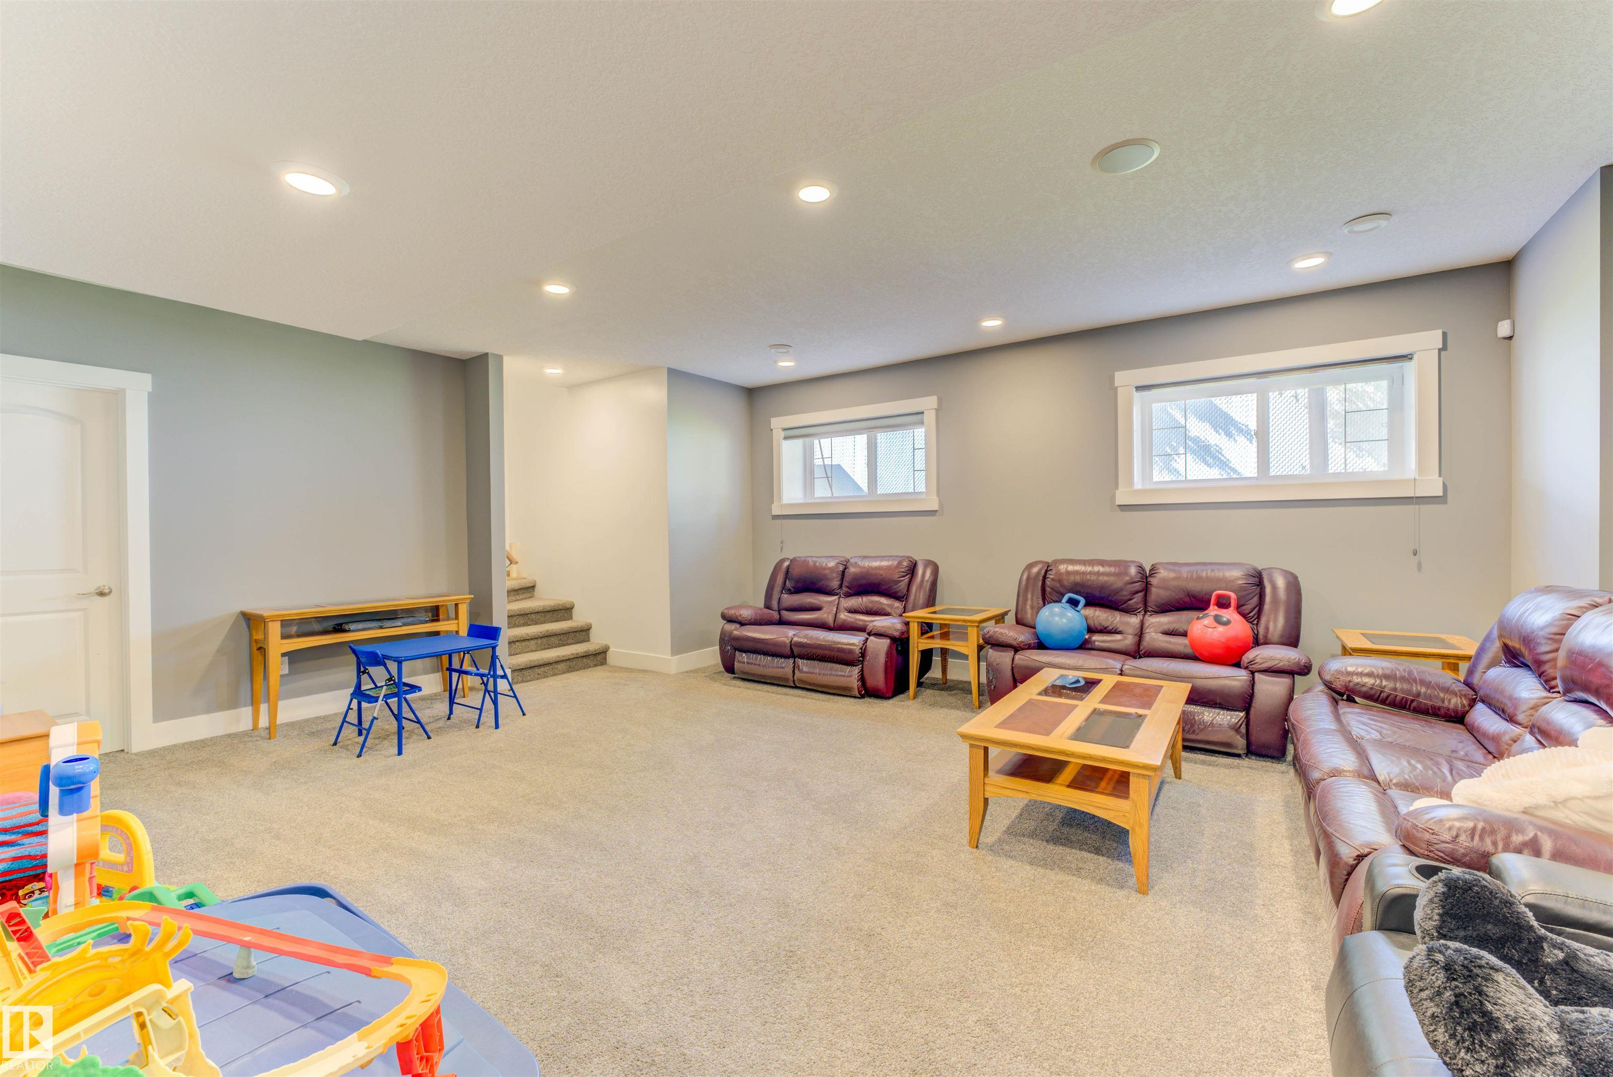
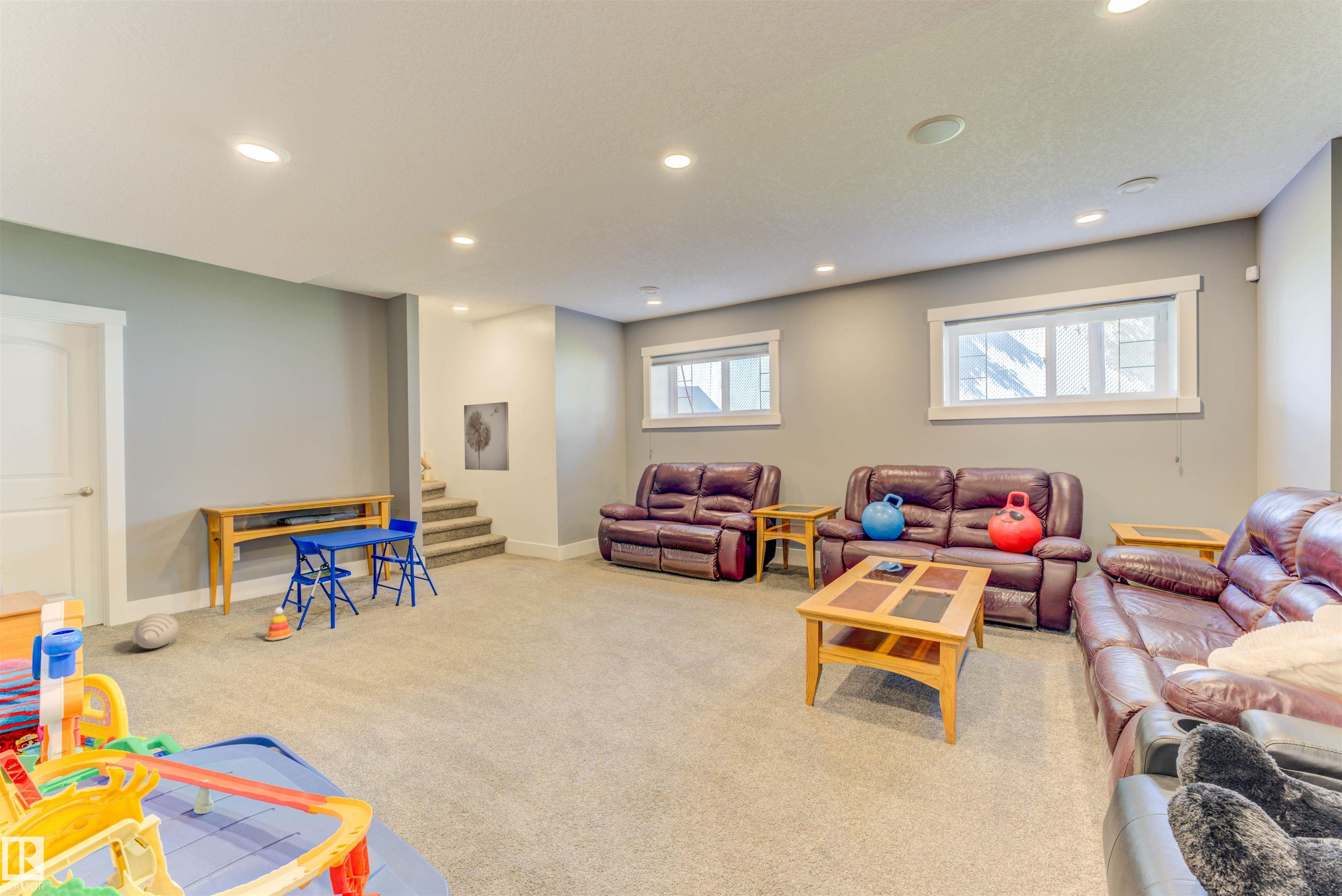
+ plush toy (157, 630)
+ stacking toy (278, 622)
+ wall art (486, 437)
